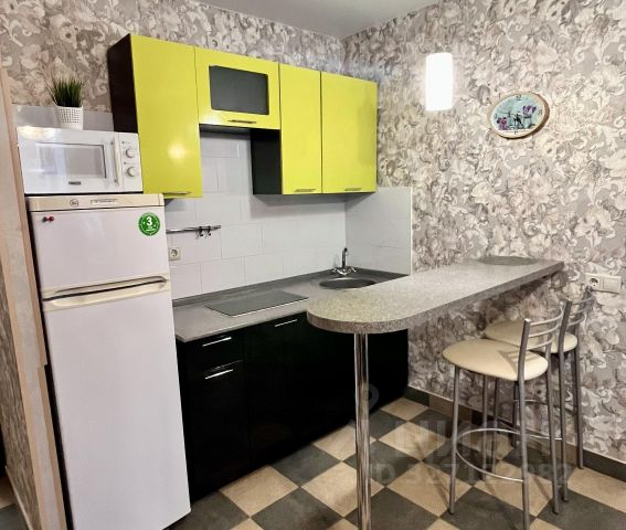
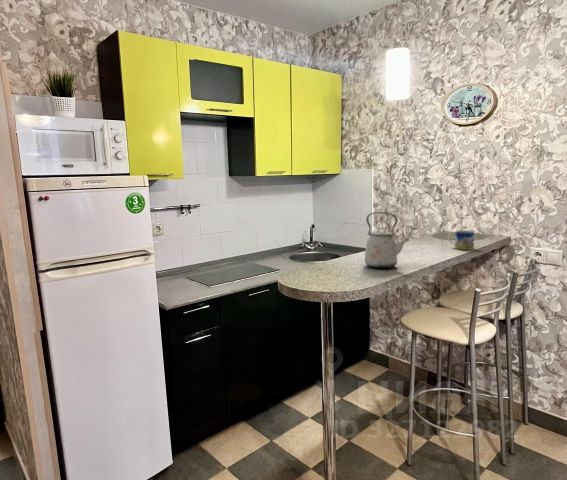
+ mug (460, 239)
+ kettle (387, 240)
